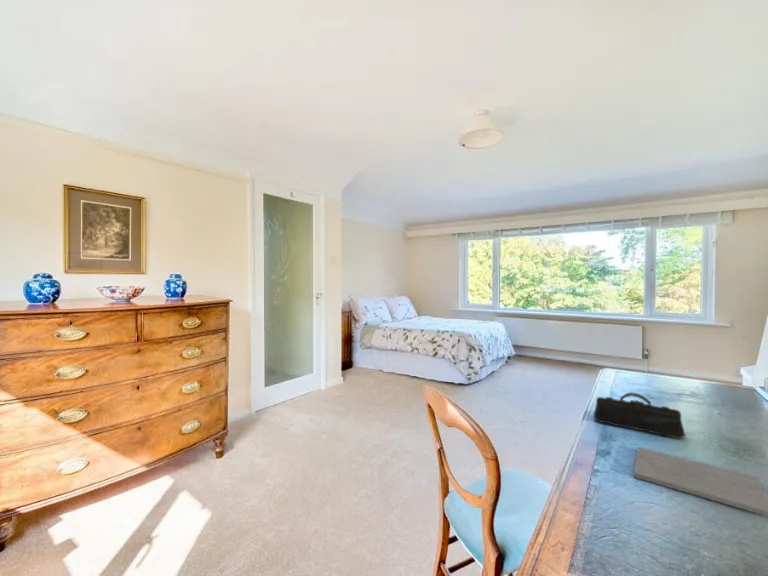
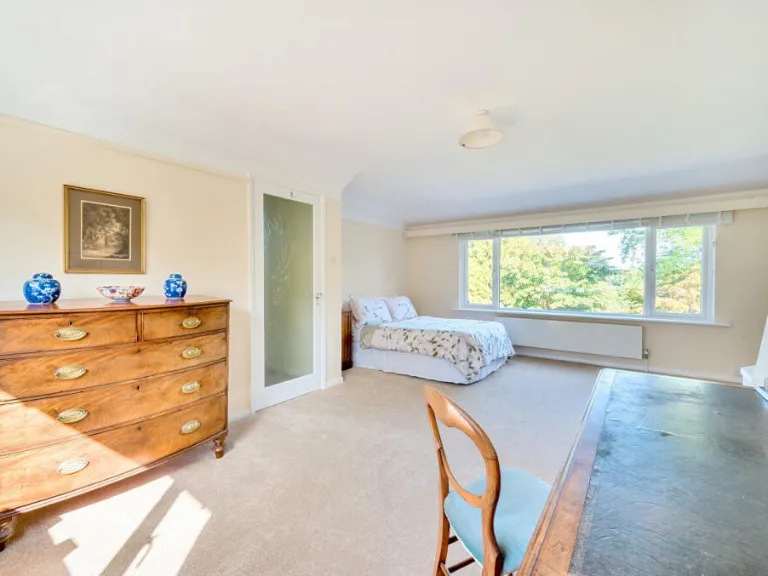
- notepad (695, 476)
- pencil case (636, 409)
